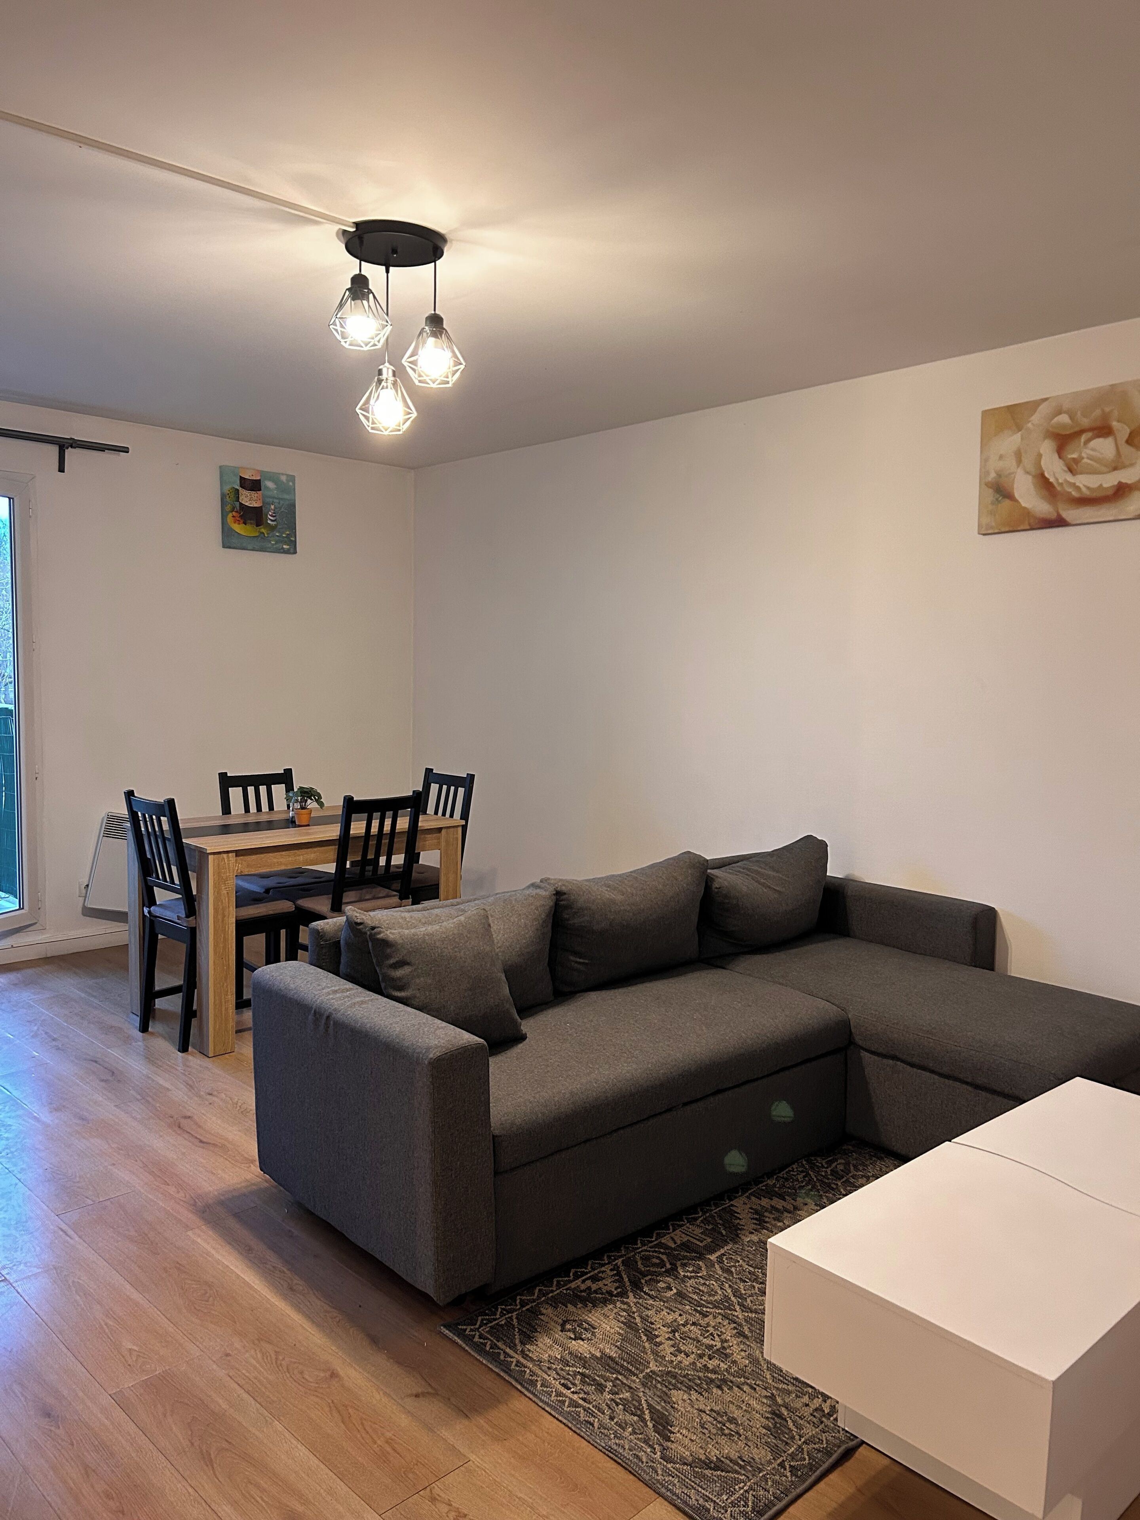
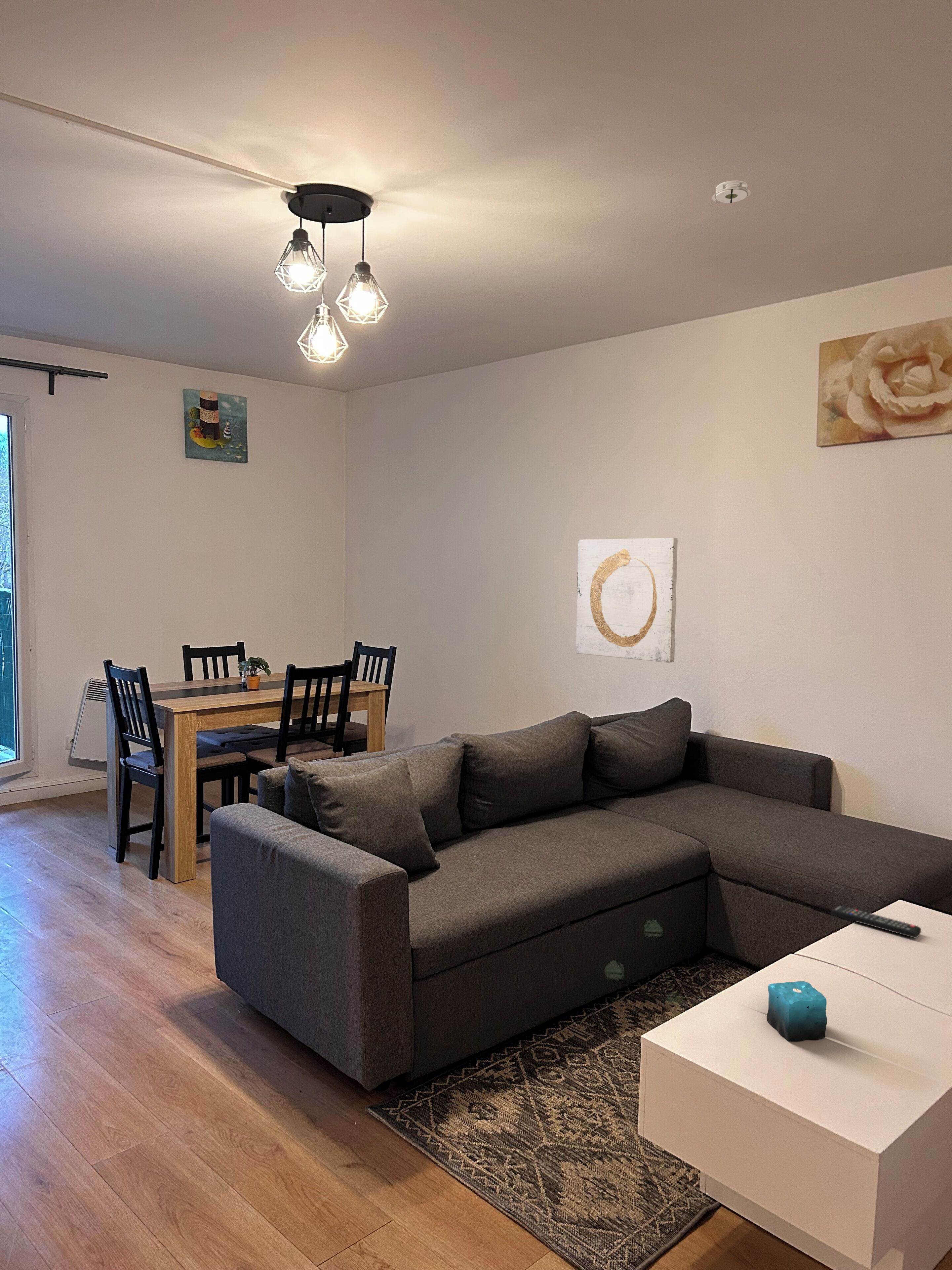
+ smoke detector (730, 192)
+ wall art (624, 598)
+ candle (797, 1002)
+ remote control (875, 921)
